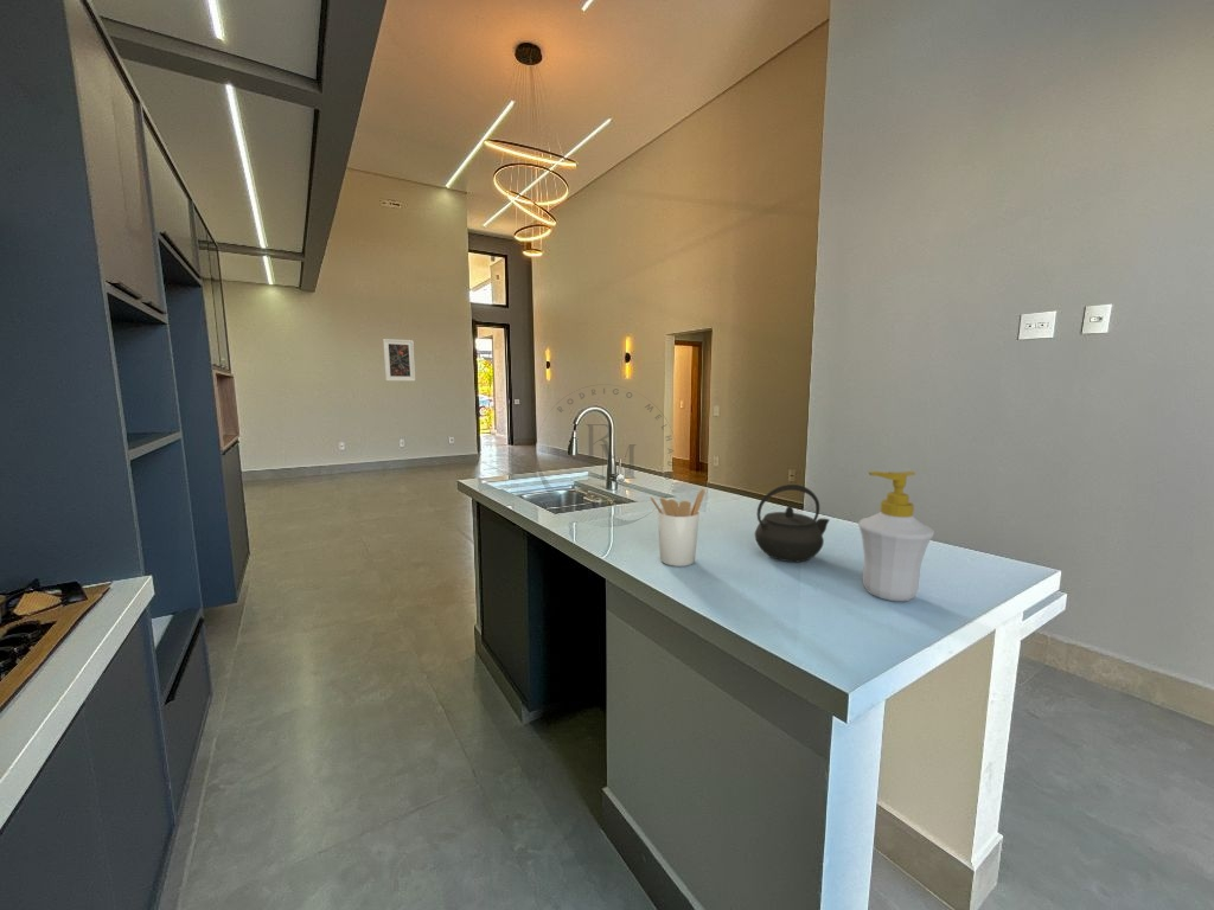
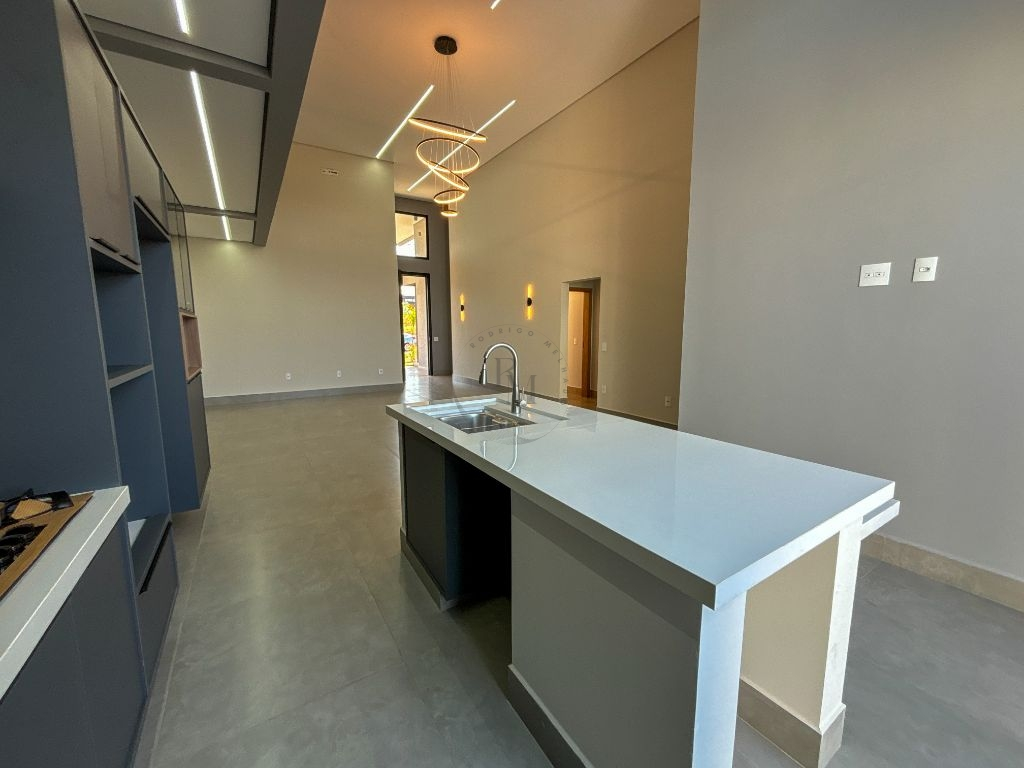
- soap bottle (894, 533)
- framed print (398, 360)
- utensil holder (677, 526)
- kettle (793, 520)
